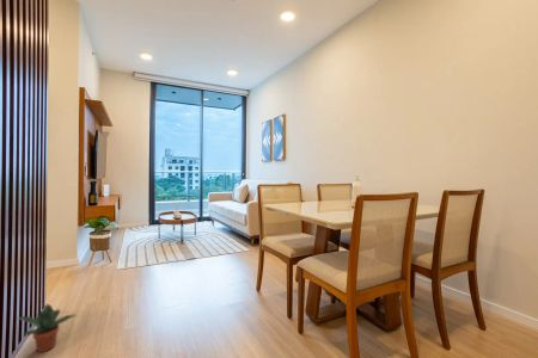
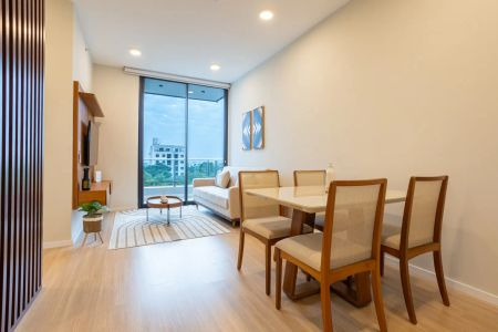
- potted plant (47, 326)
